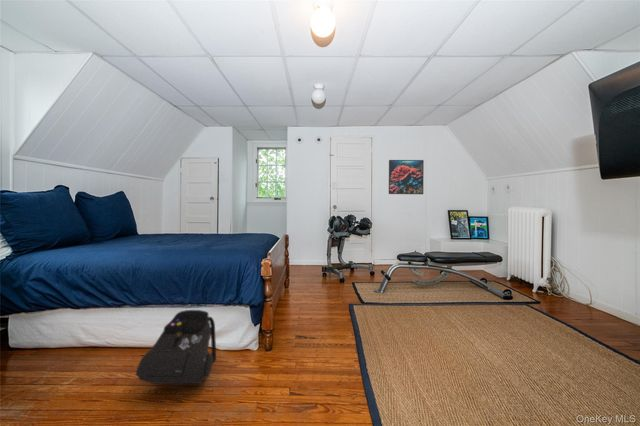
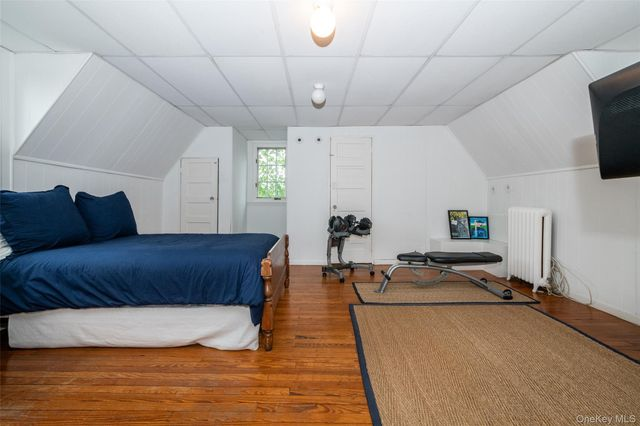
- backpack (186, 344)
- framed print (406, 177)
